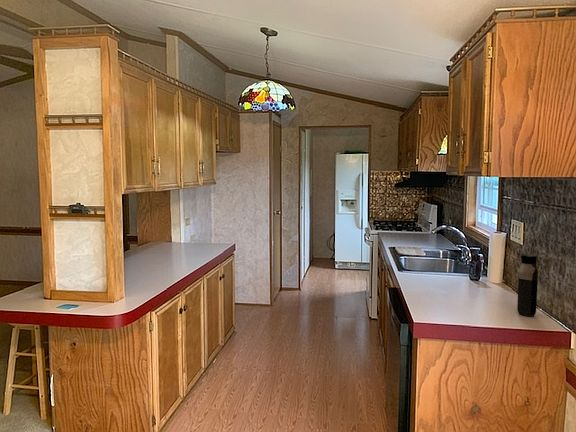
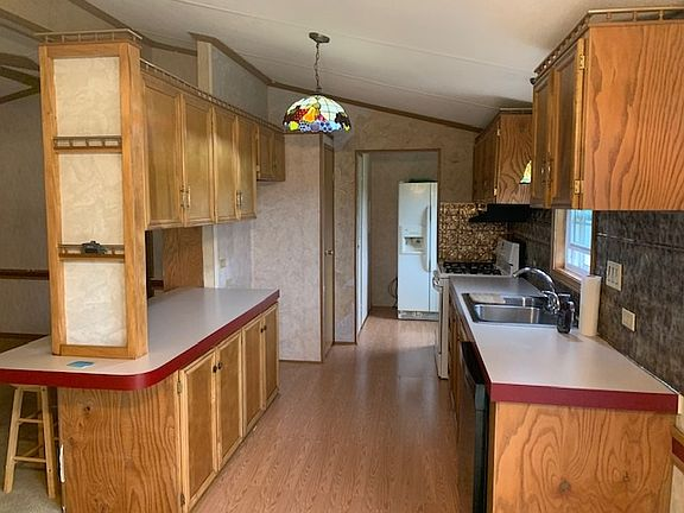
- water bottle (527, 284)
